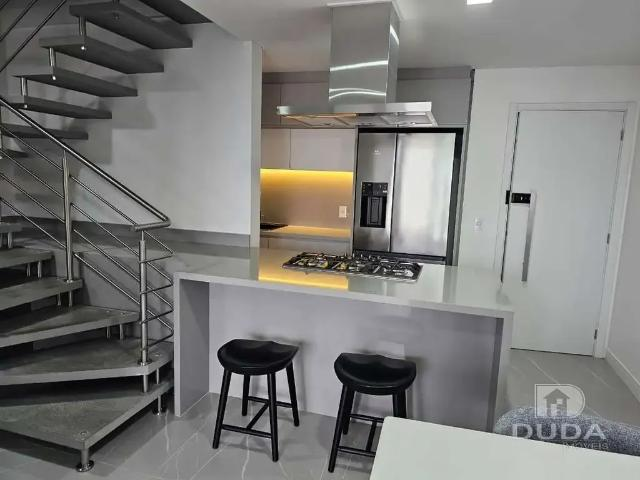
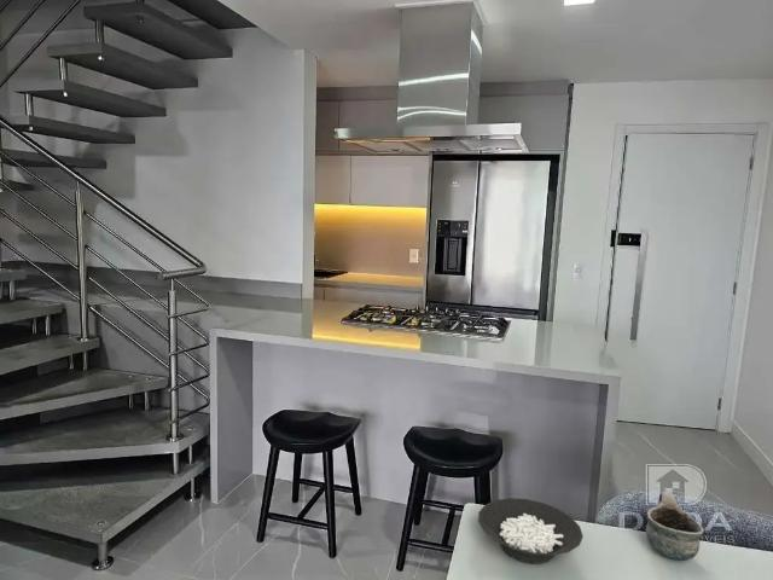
+ cereal bowl (528, 535)
+ mug (669, 524)
